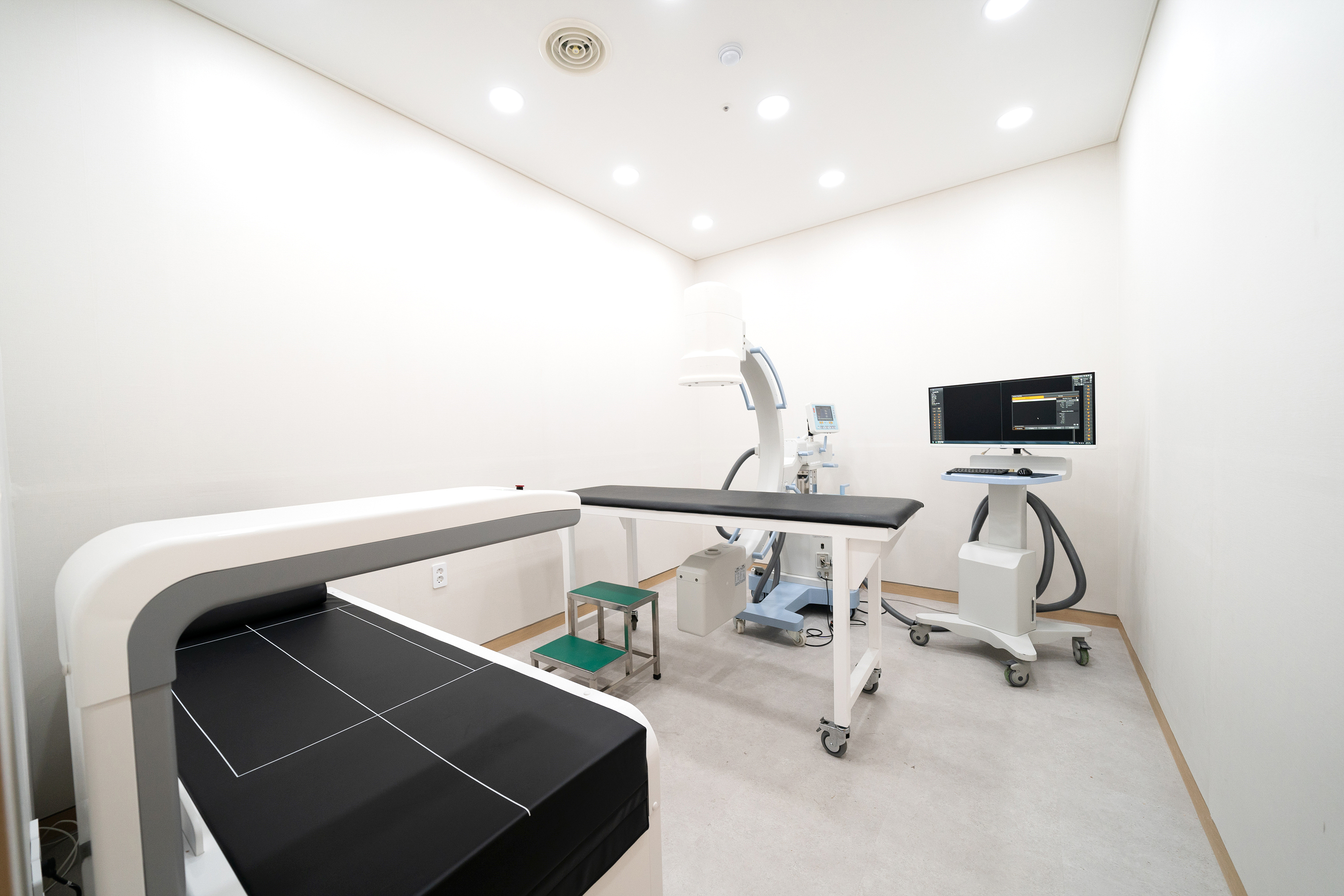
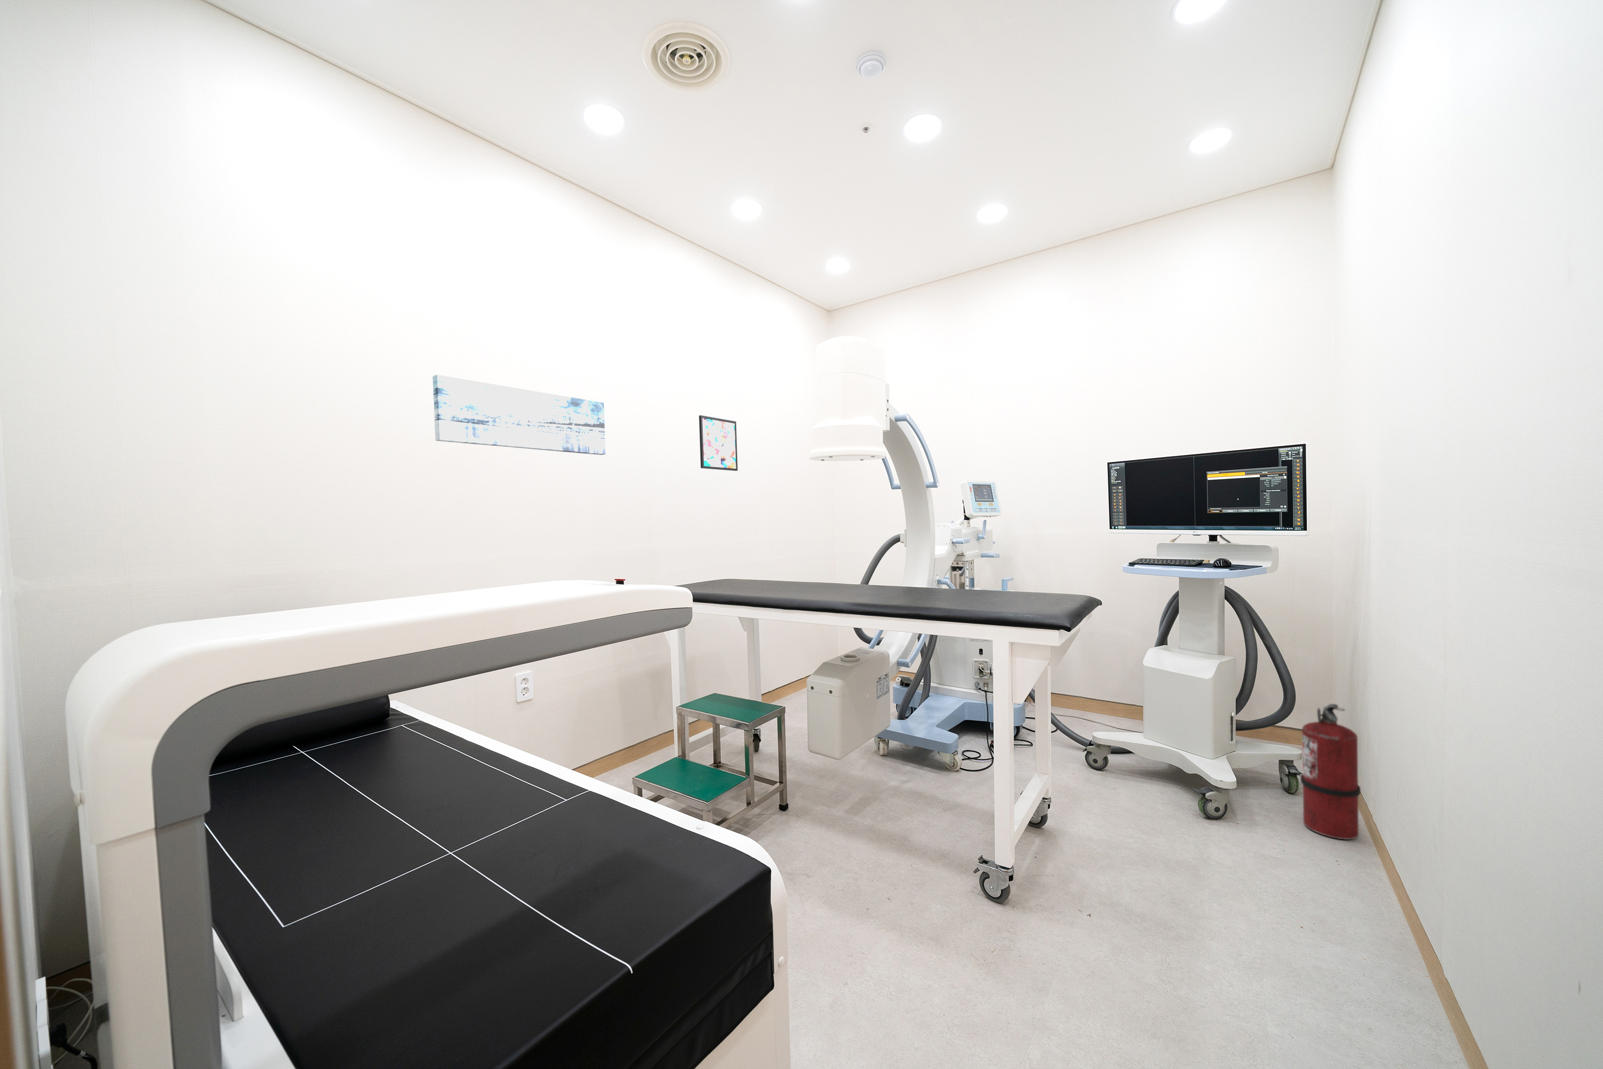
+ wall art (719, 444)
+ wall art (530, 420)
+ fire extinguisher (1329, 761)
